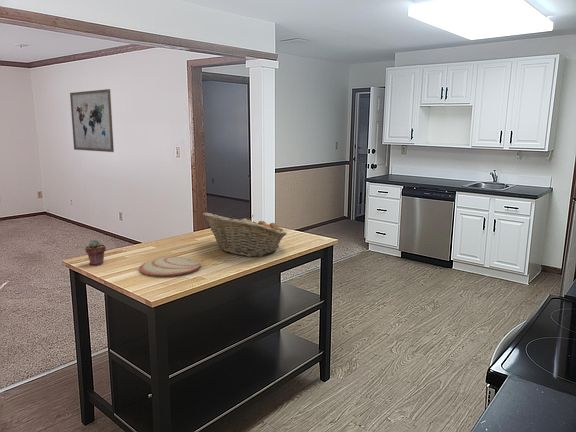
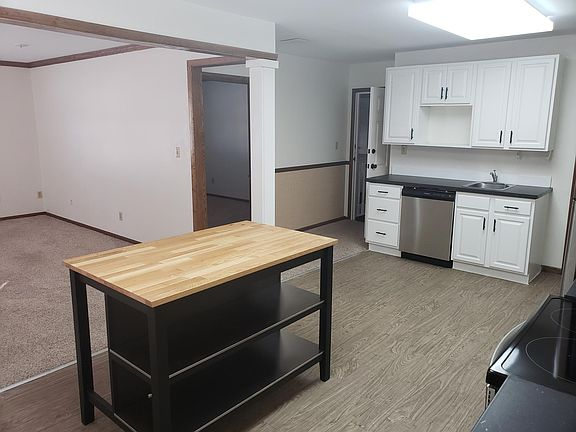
- wall art (91, 121)
- potted succulent (95, 251)
- plate (170, 263)
- fruit basket (244, 230)
